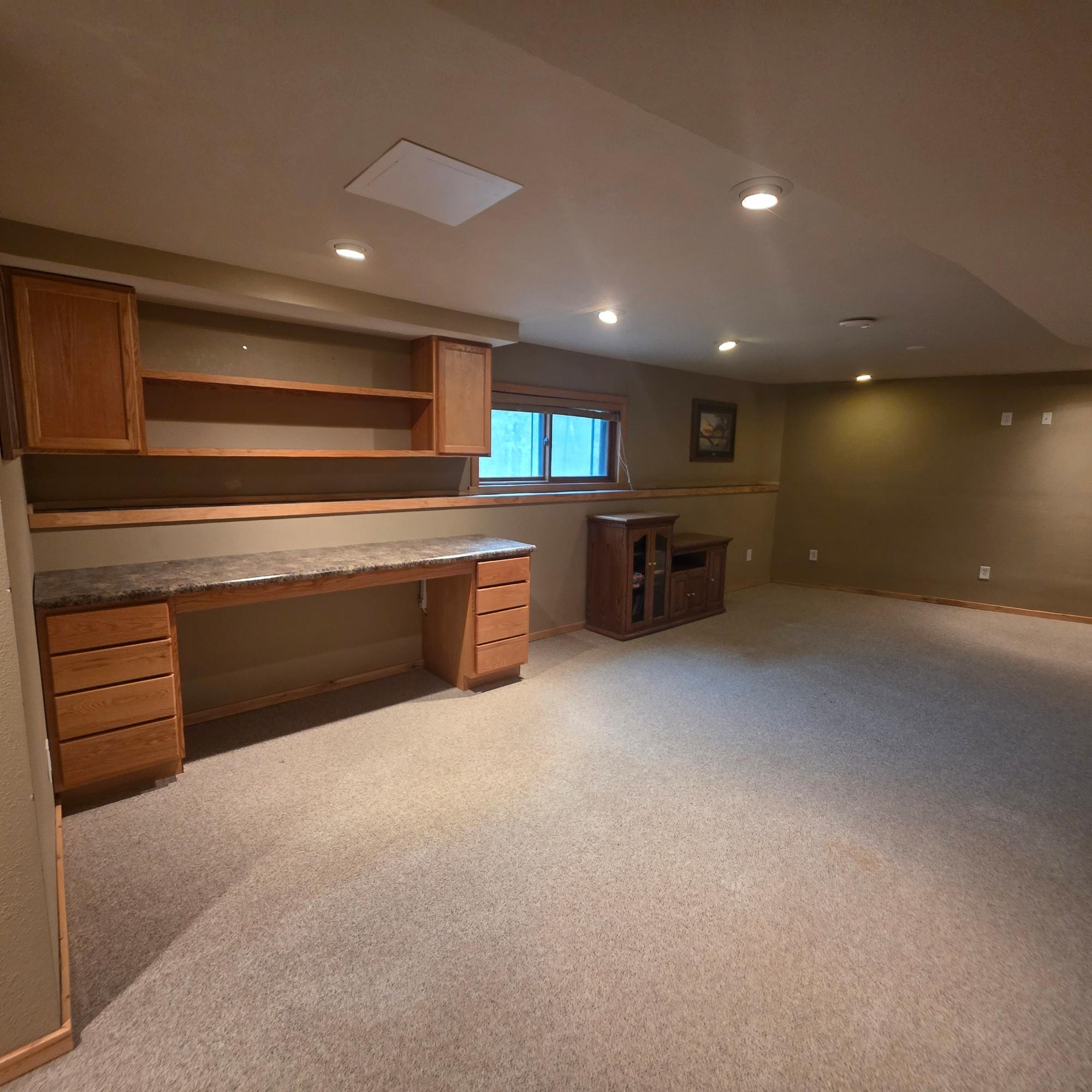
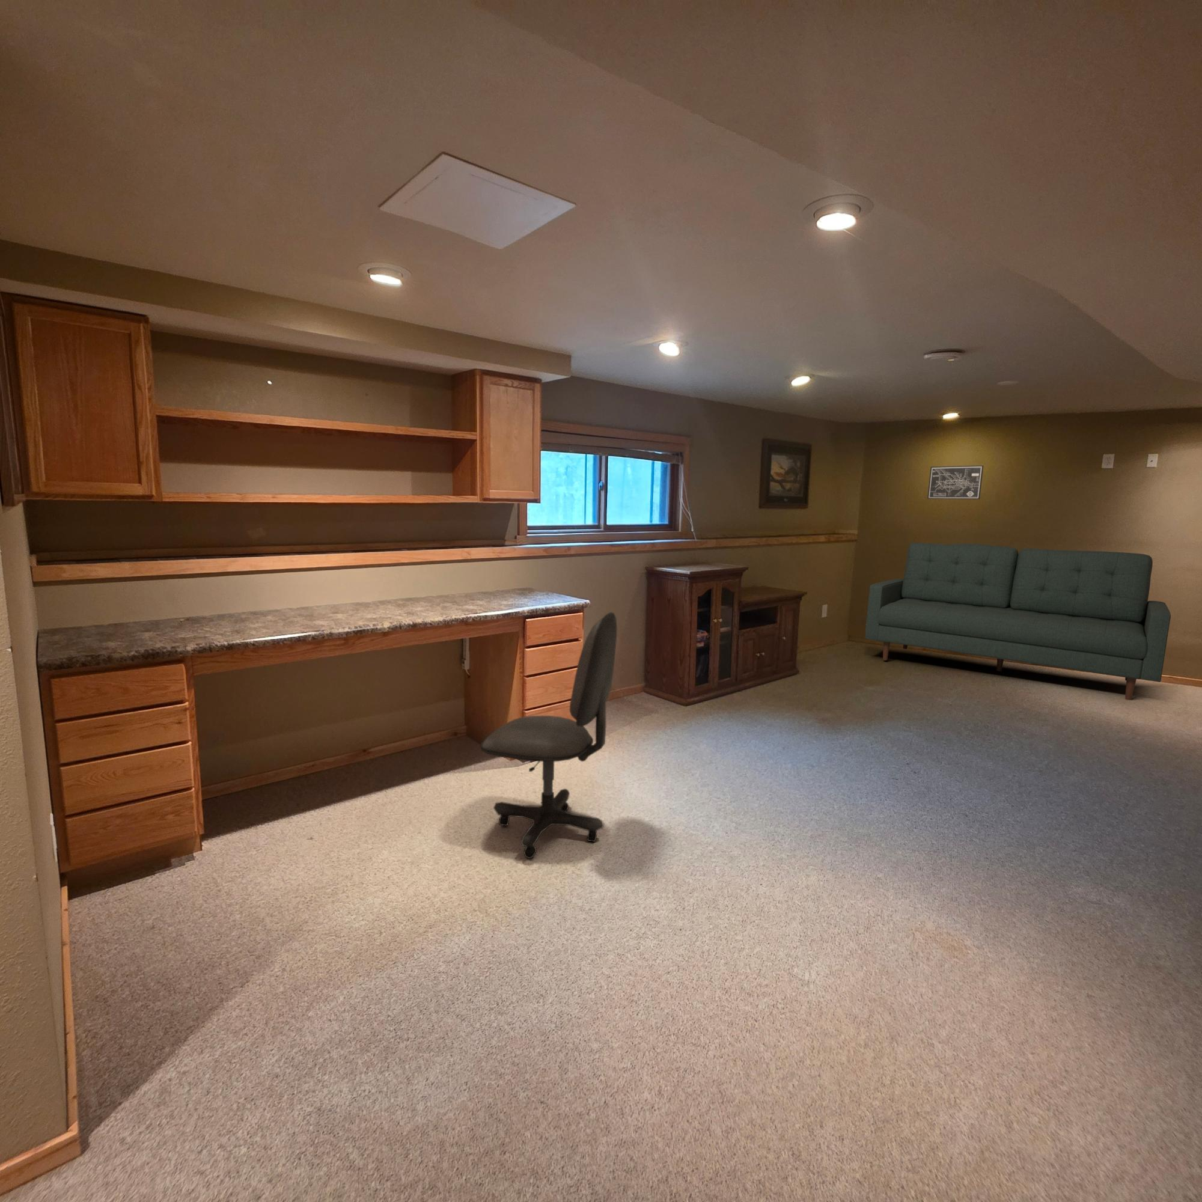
+ wall art (954, 482)
+ office chair (547, 723)
+ sofa (1007, 609)
